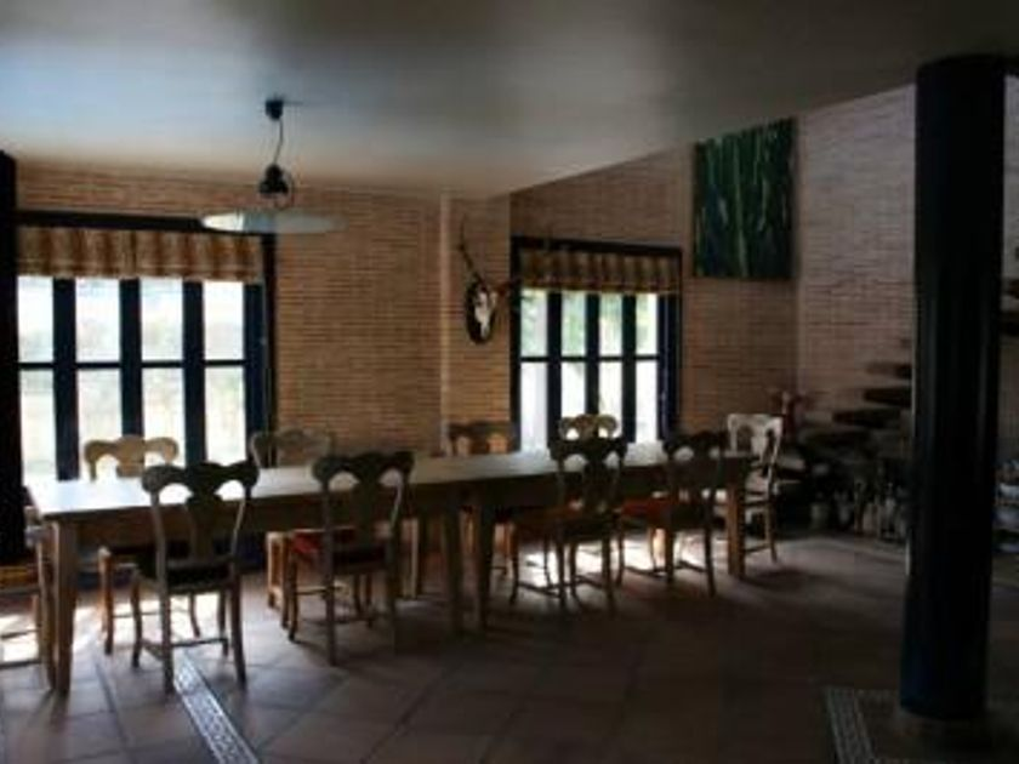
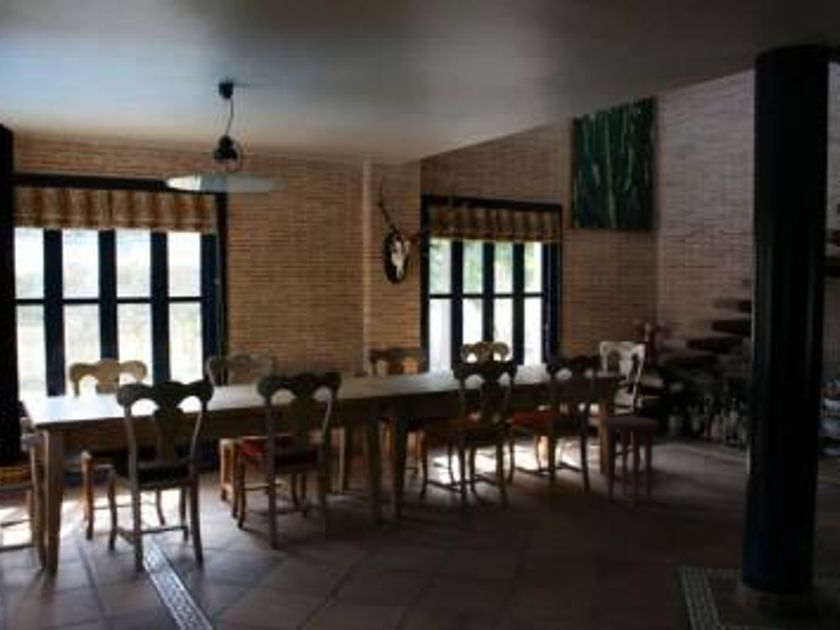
+ side table (628, 458)
